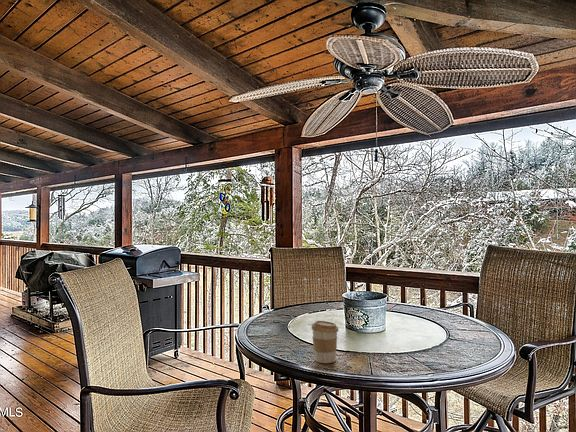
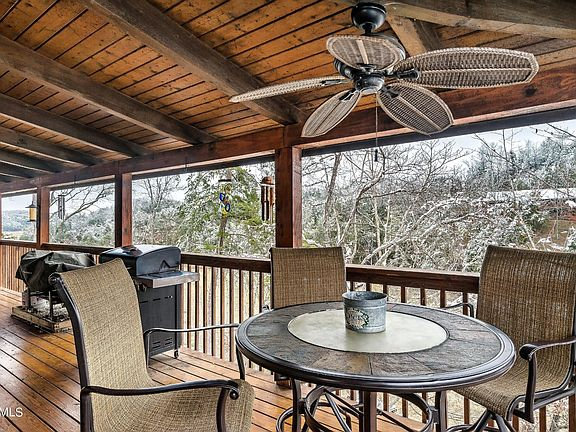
- coffee cup (325, 340)
